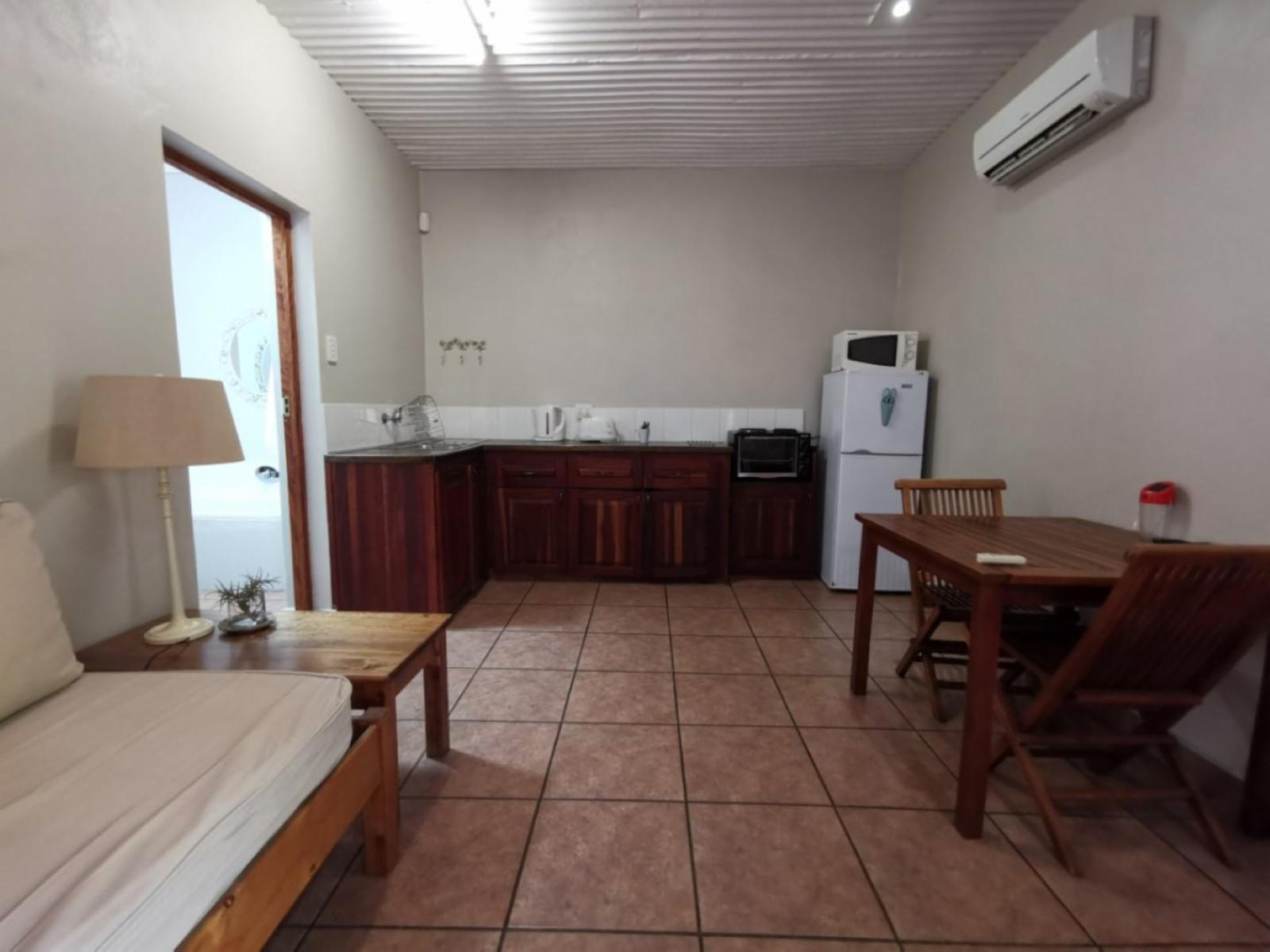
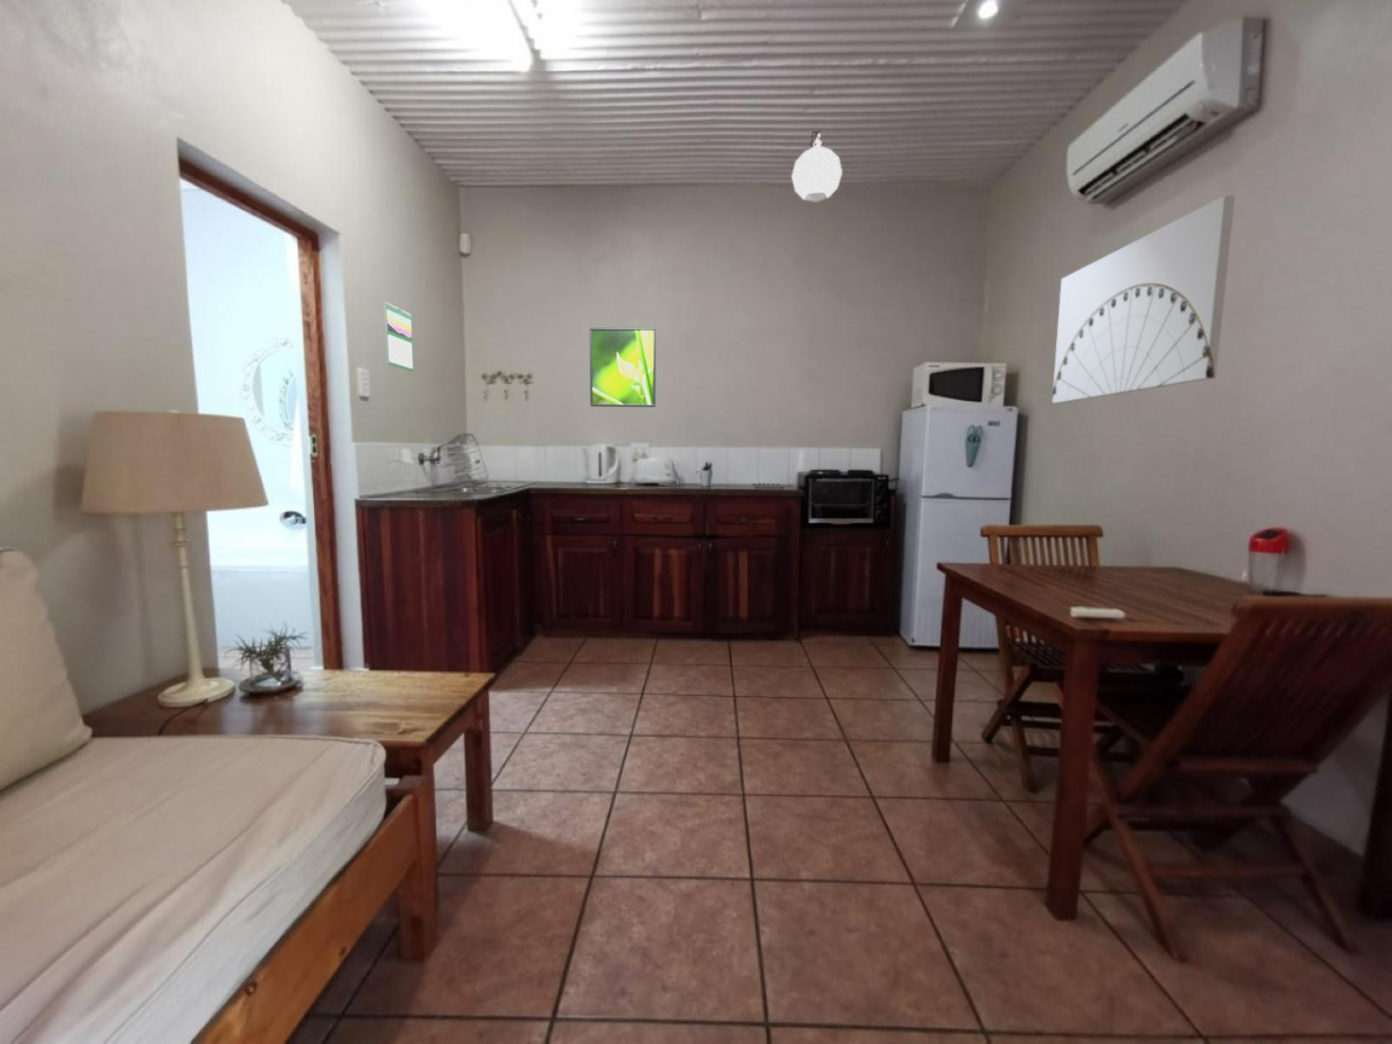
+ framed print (623, 367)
+ calendar (399, 338)
+ pendant light (817, 166)
+ wall art (1125, 319)
